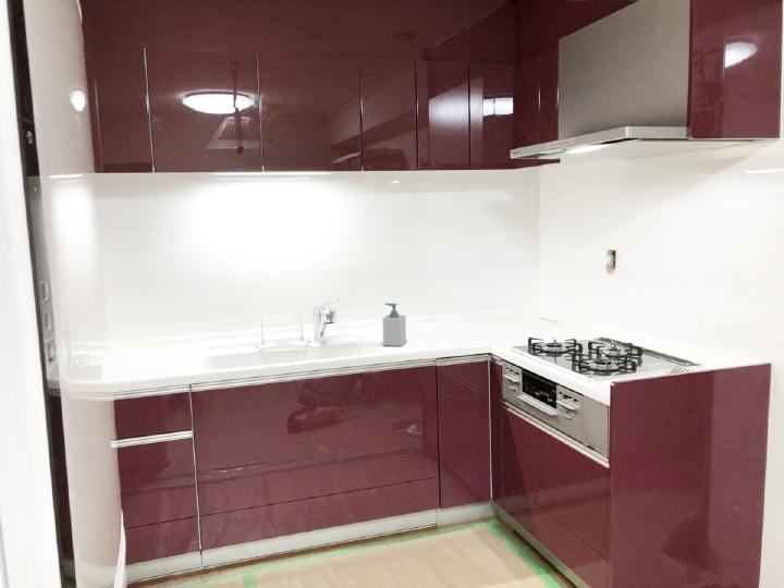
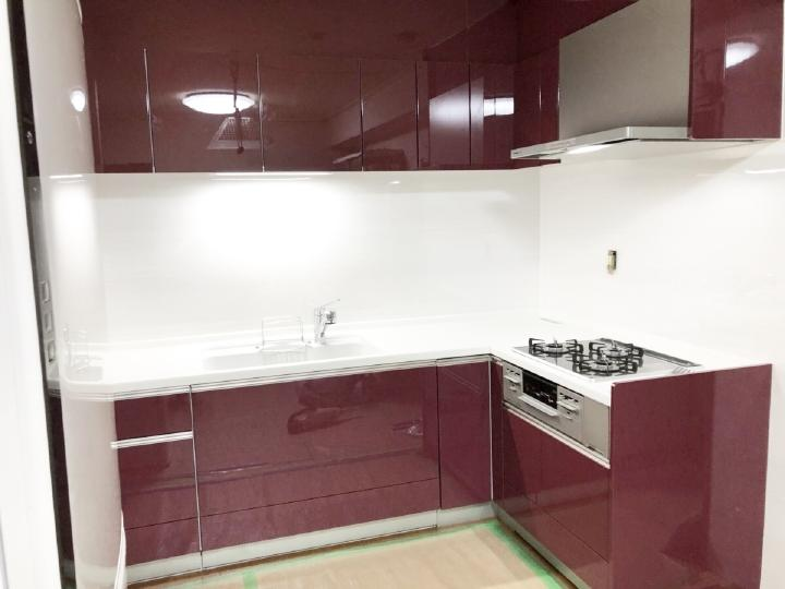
- soap bottle (394, 323)
